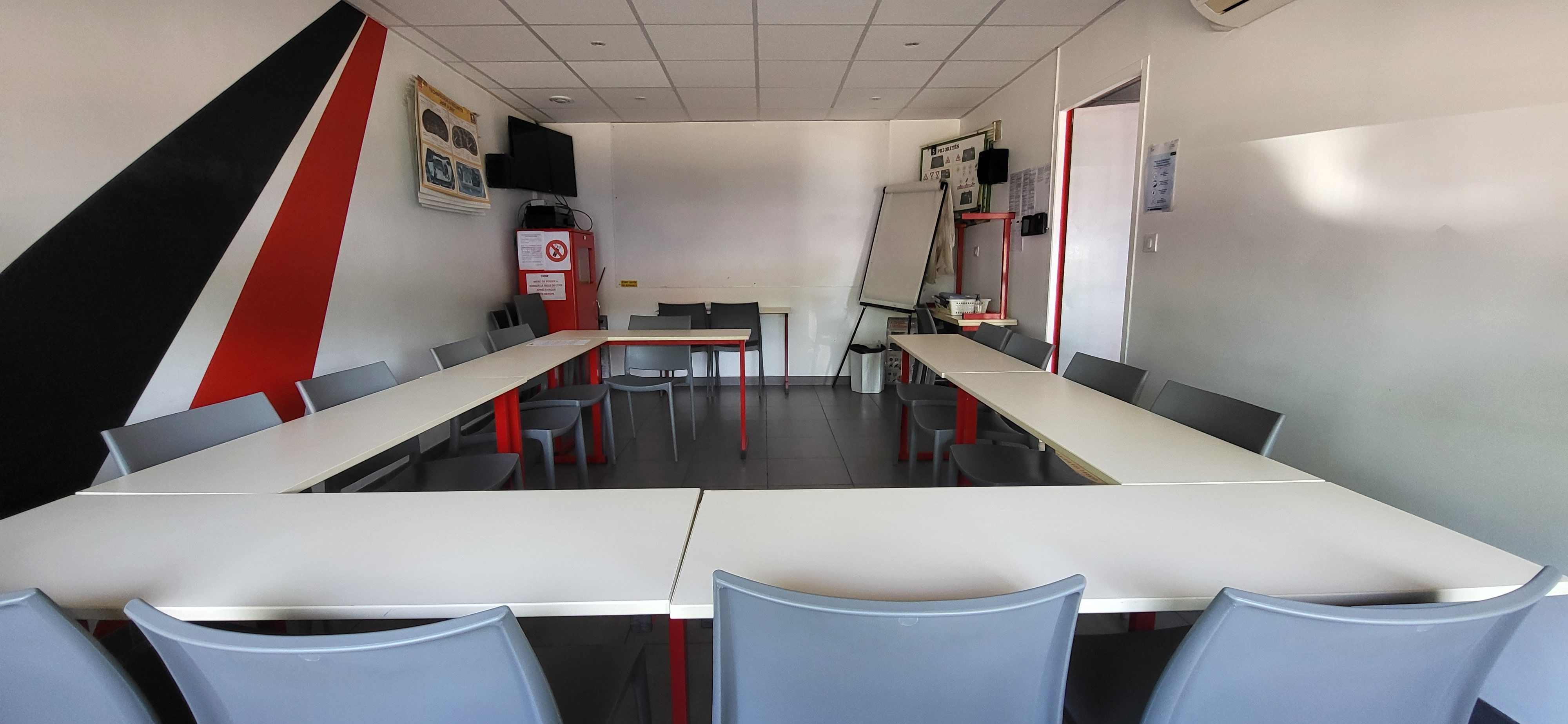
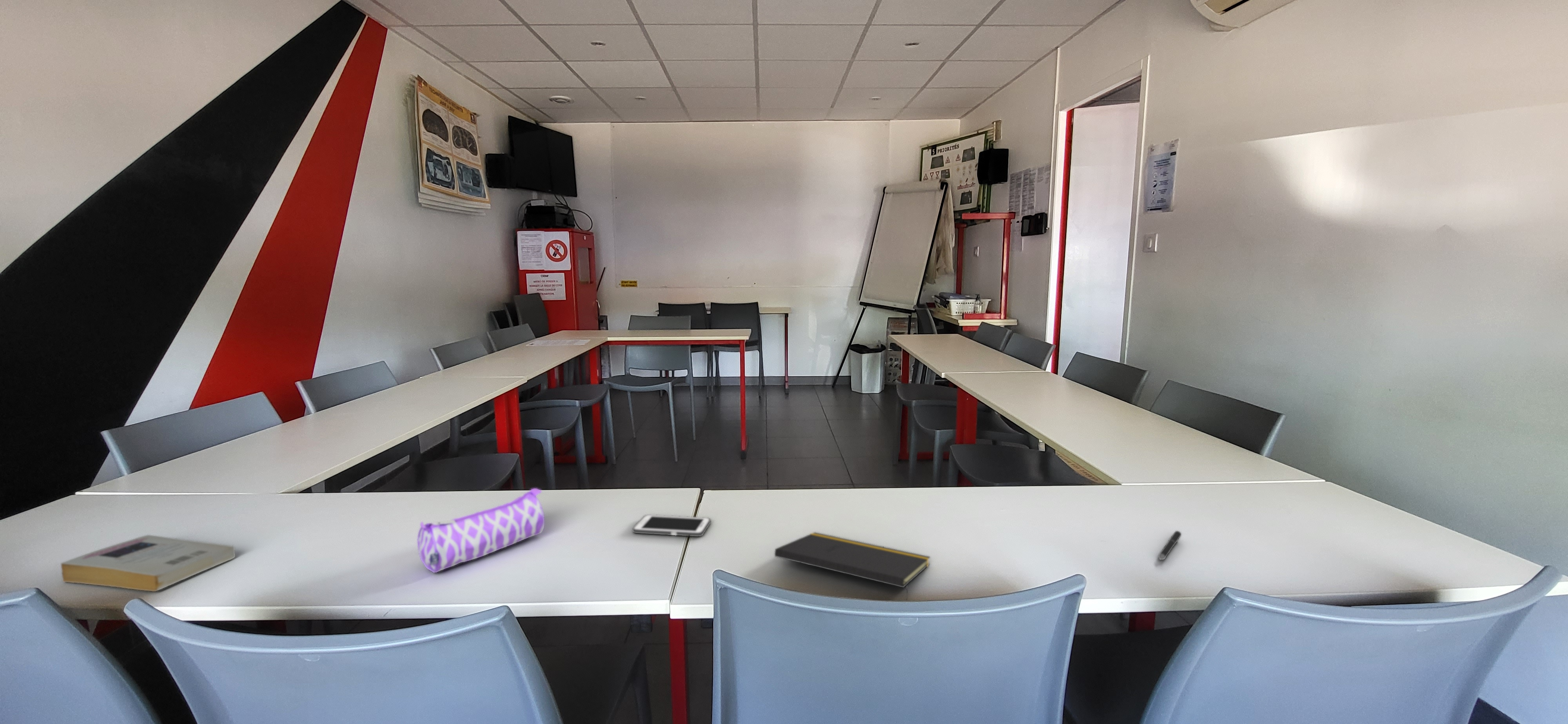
+ pen (1169, 545)
+ notepad (853, 557)
+ book (151, 560)
+ pencil case (483, 528)
+ cell phone (672, 525)
